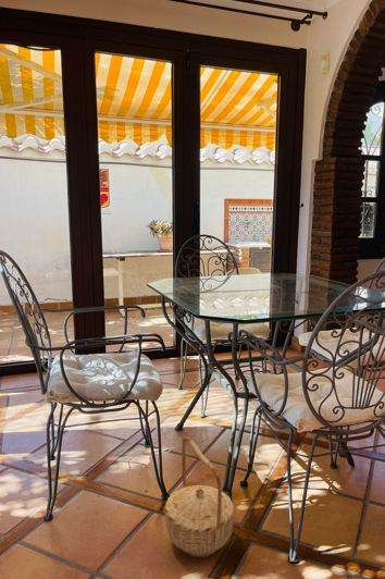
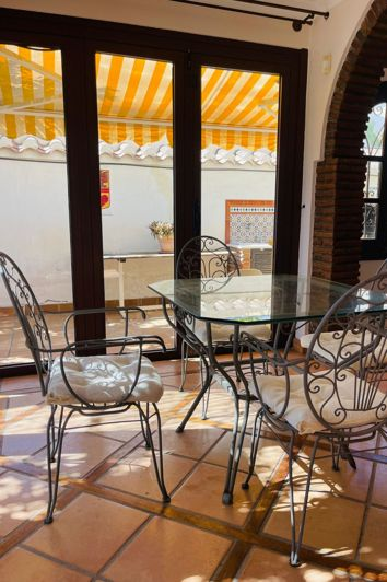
- basket (199, 496)
